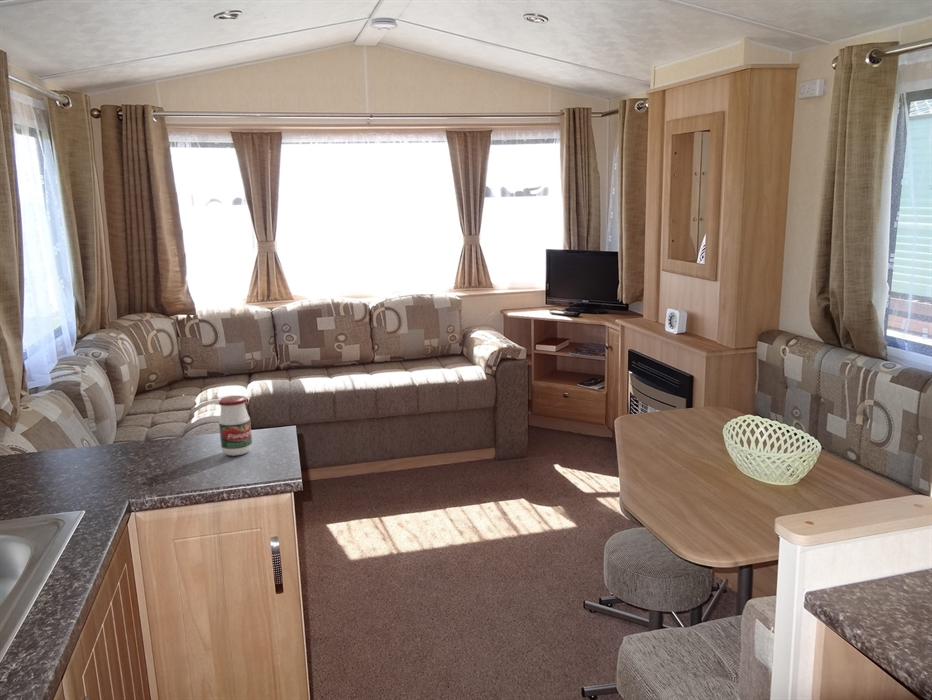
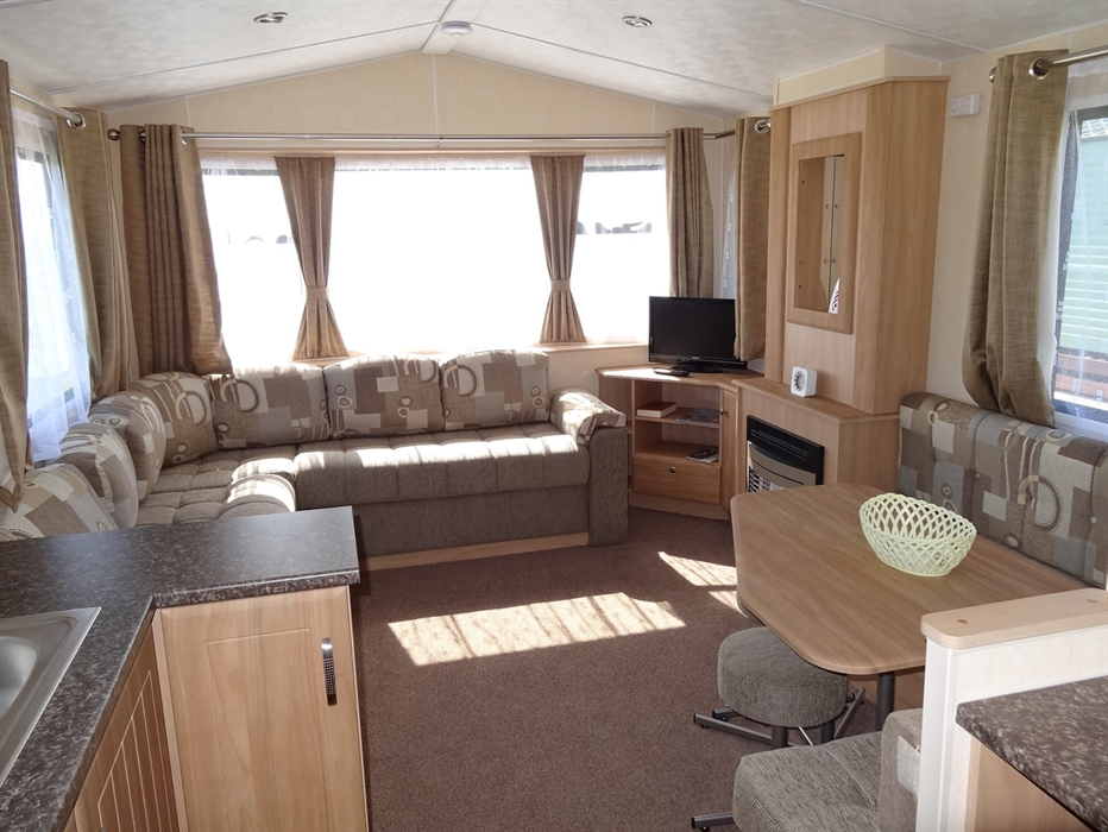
- jar (234, 425)
